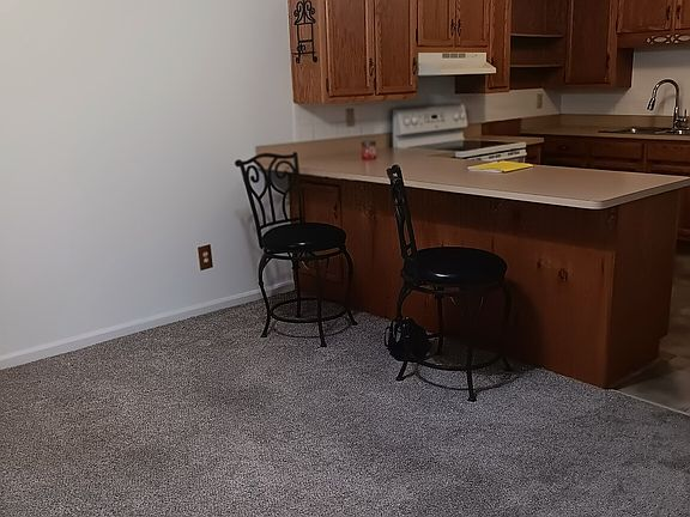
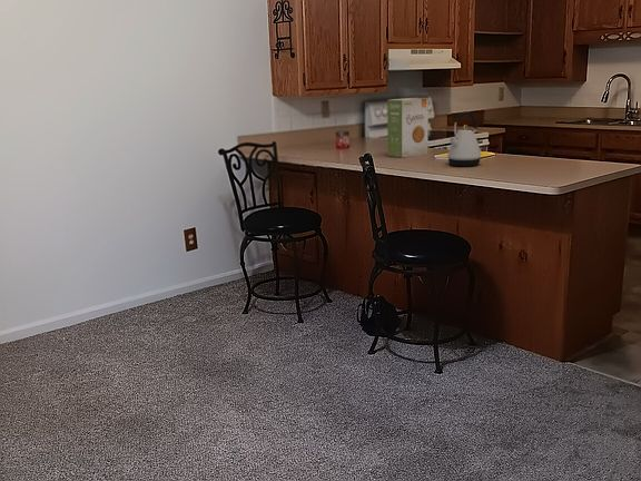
+ food box (407, 127)
+ kettle (464, 138)
